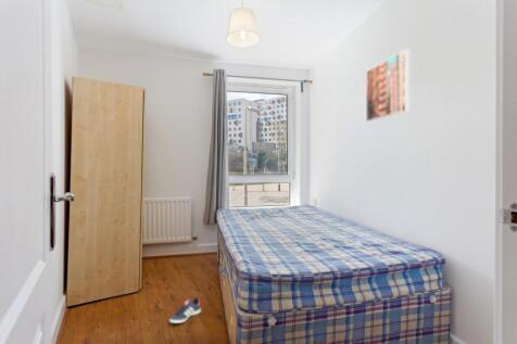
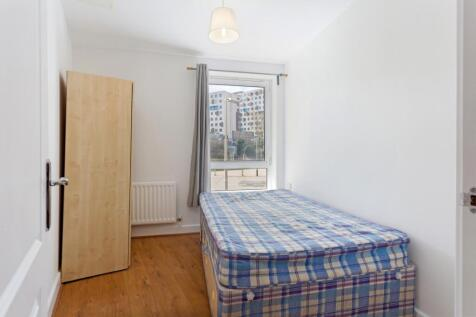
- sneaker (185, 308)
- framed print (386, 89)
